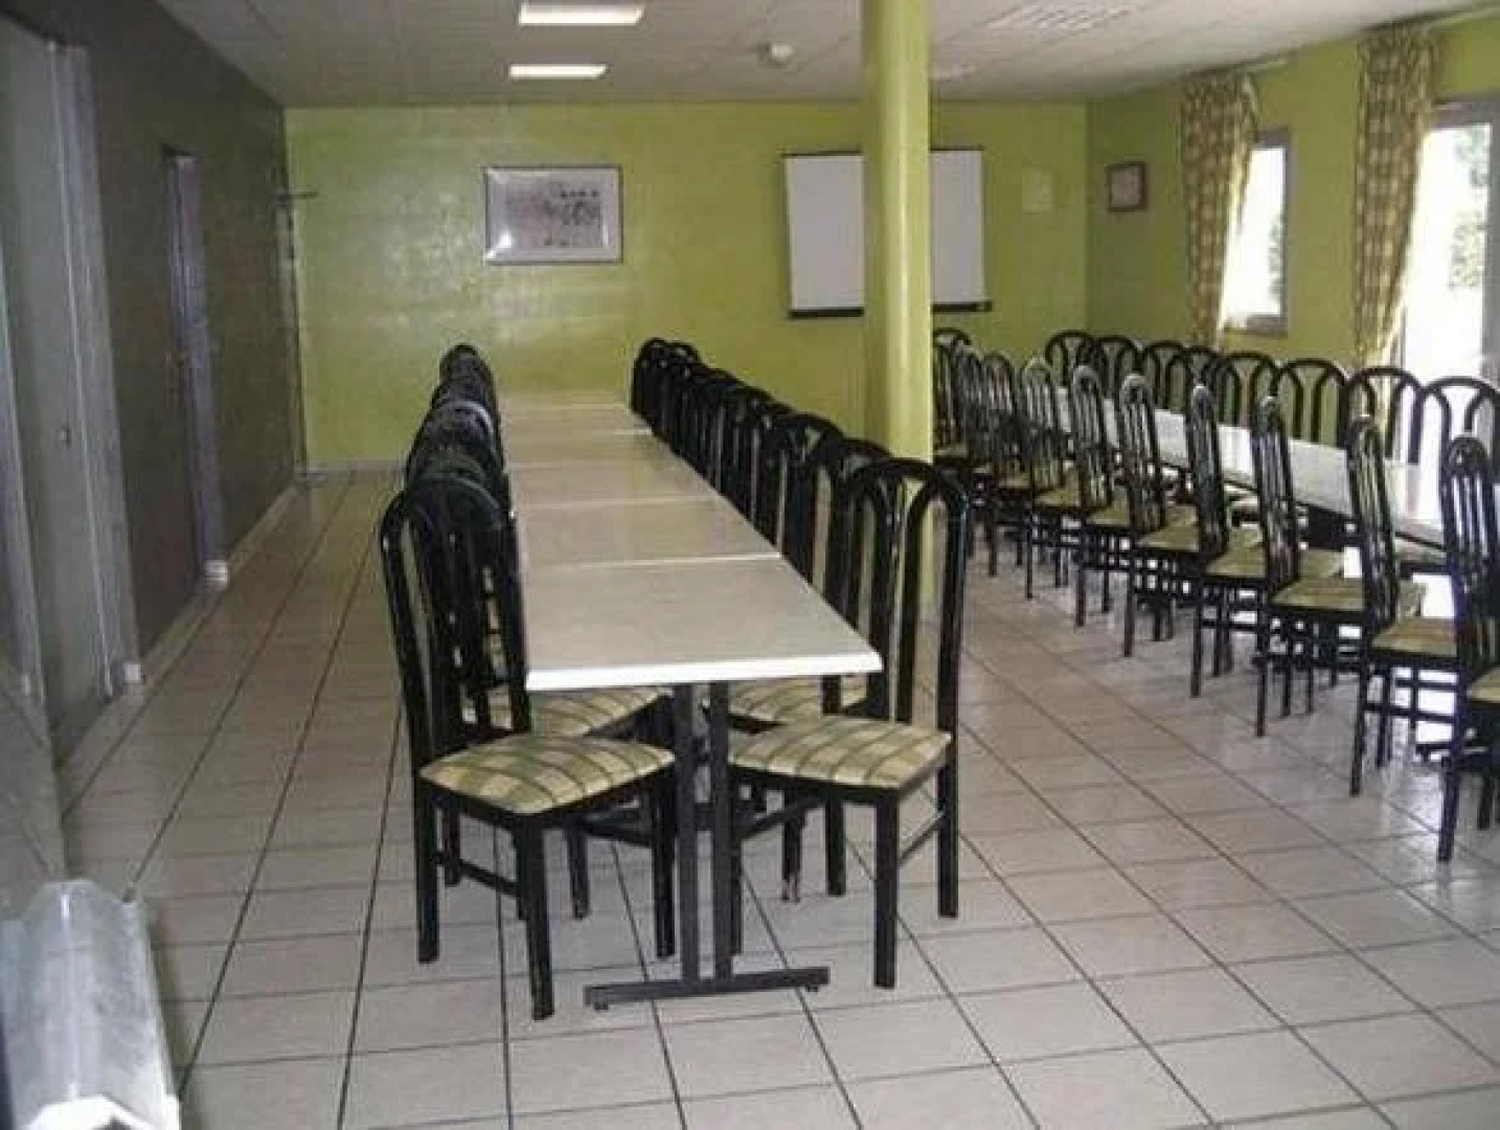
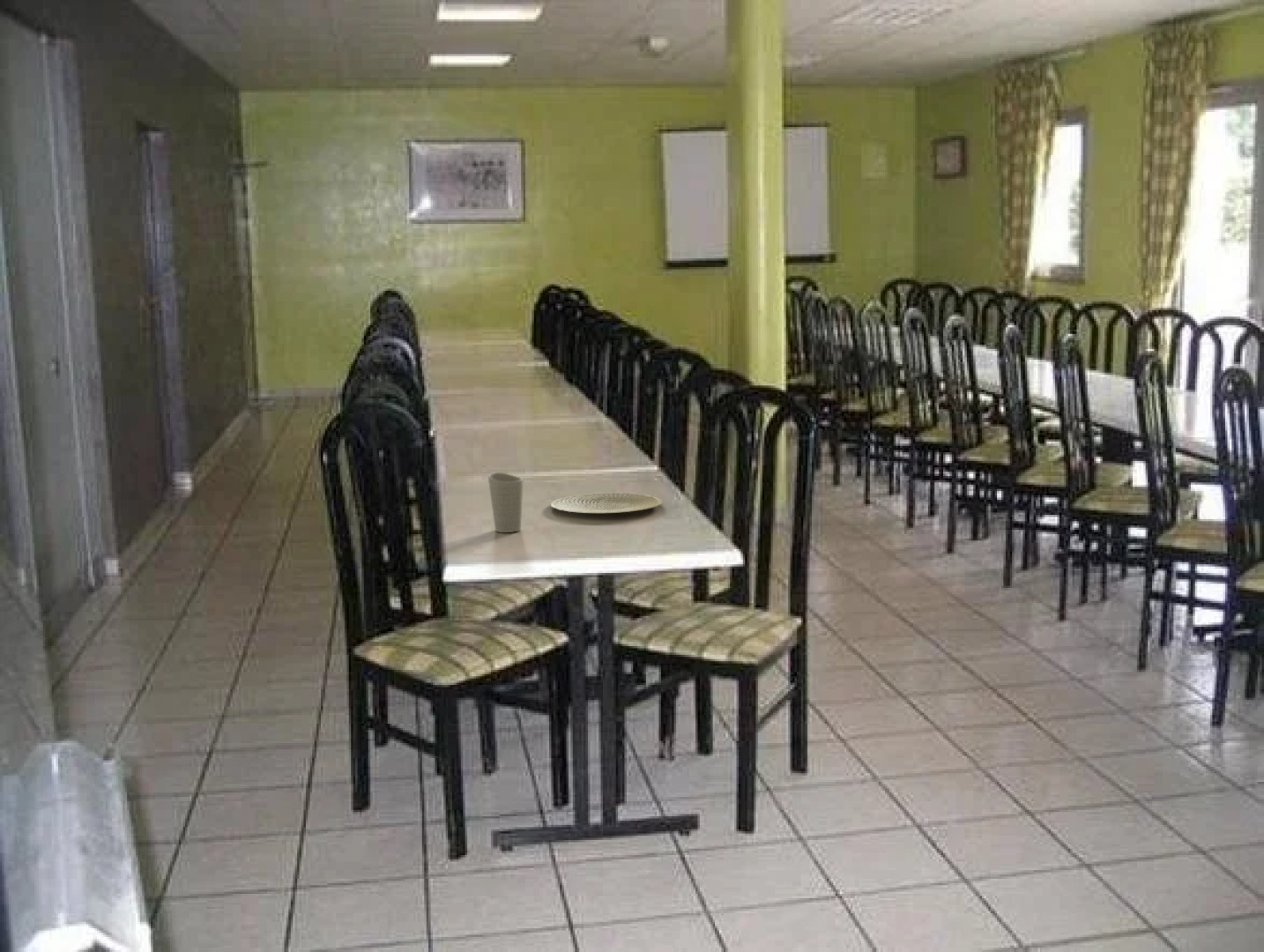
+ plate (606, 504)
+ cup (506, 502)
